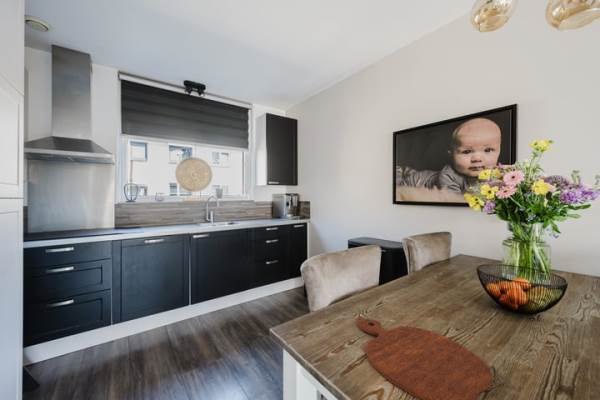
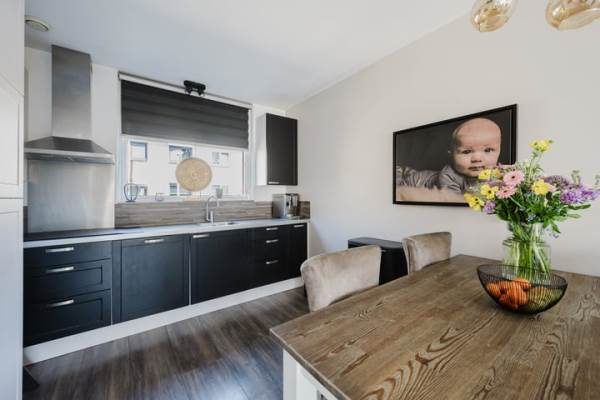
- cutting board (405, 347)
